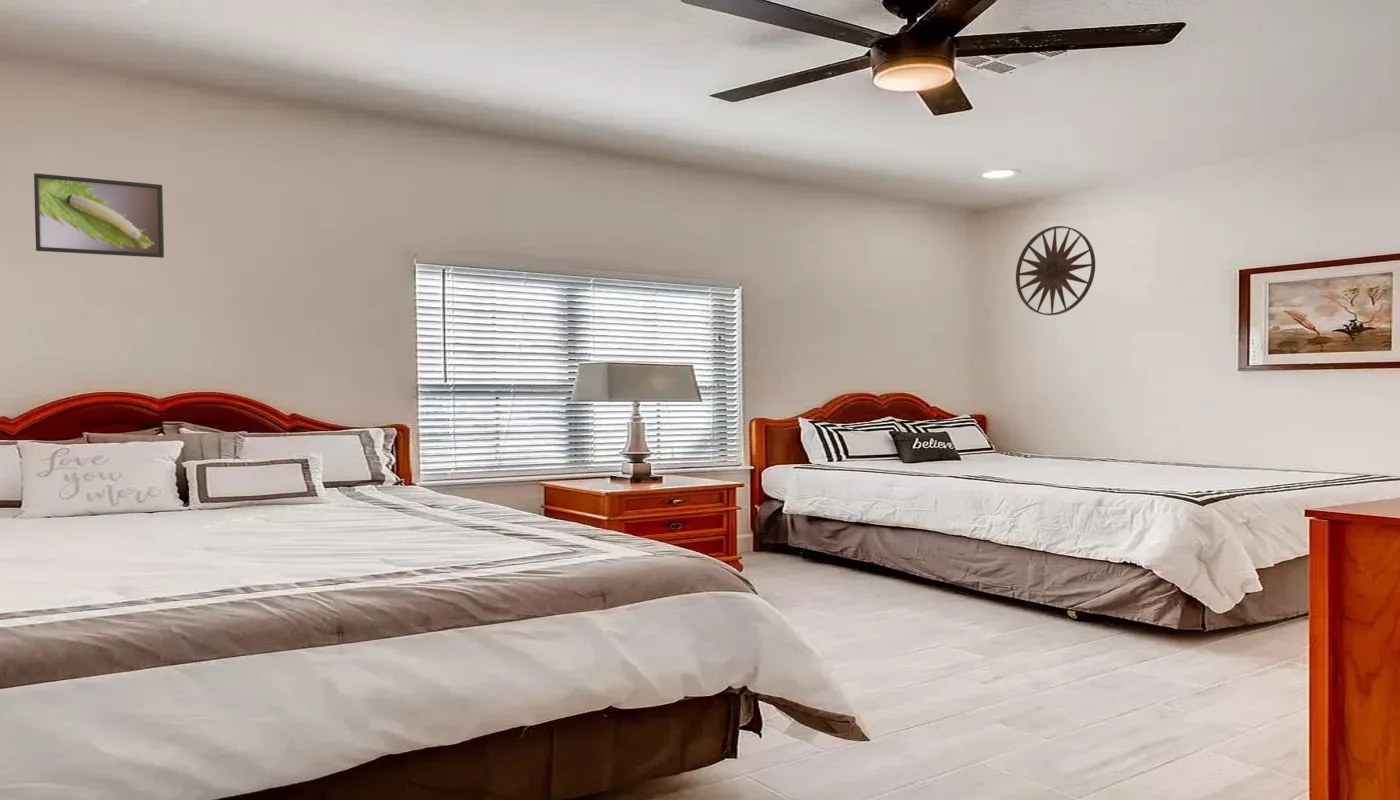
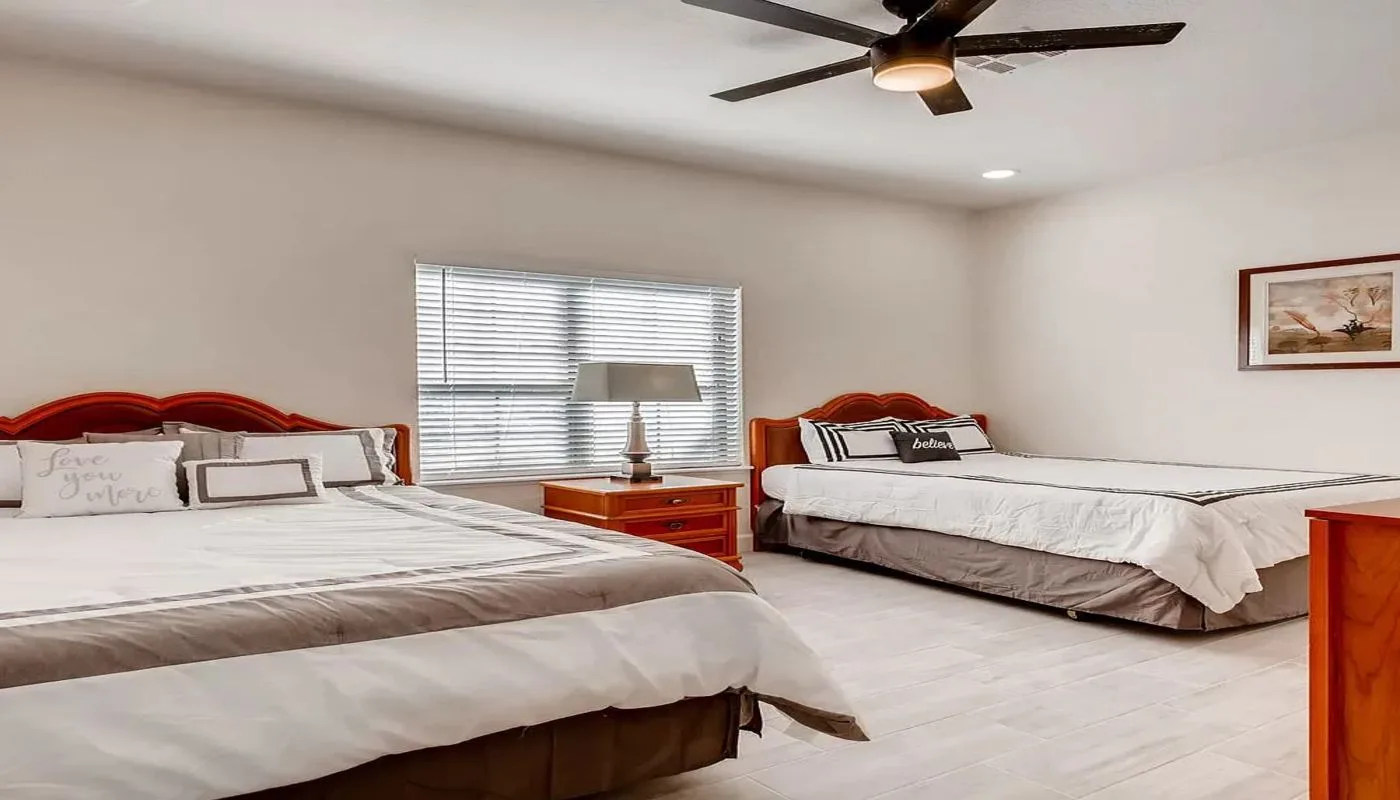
- wall art (1054, 270)
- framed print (100, 216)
